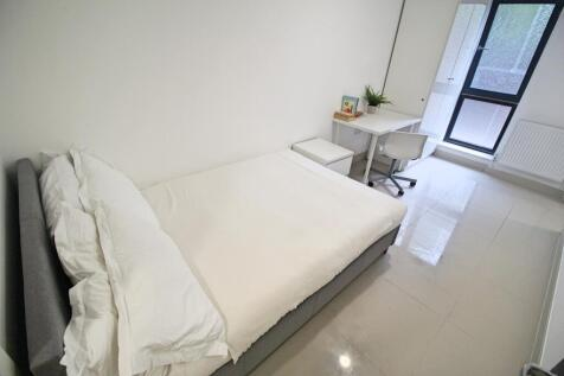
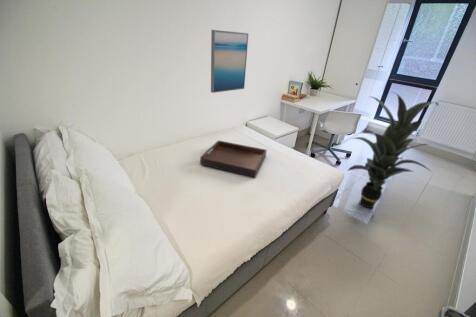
+ wall art (229, 62)
+ serving tray (234, 156)
+ indoor plant (381, 154)
